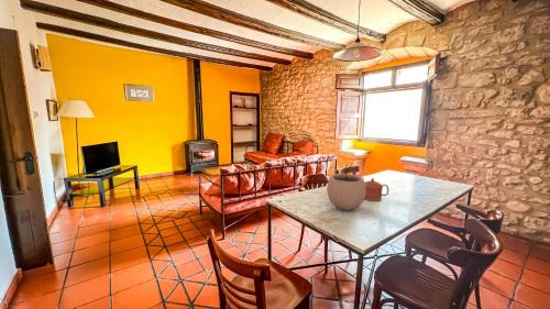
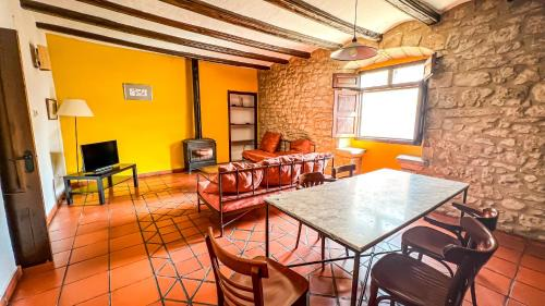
- teapot (372, 188)
- plant pot (345, 186)
